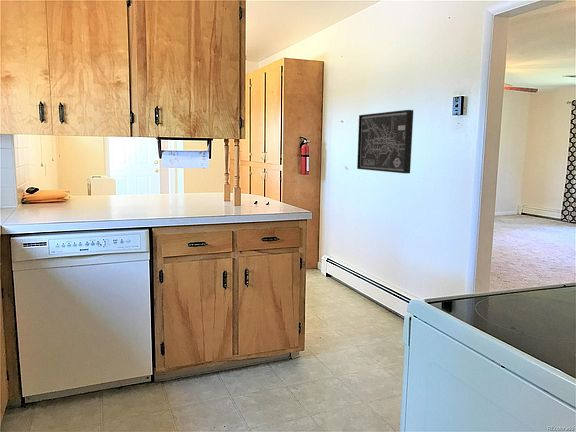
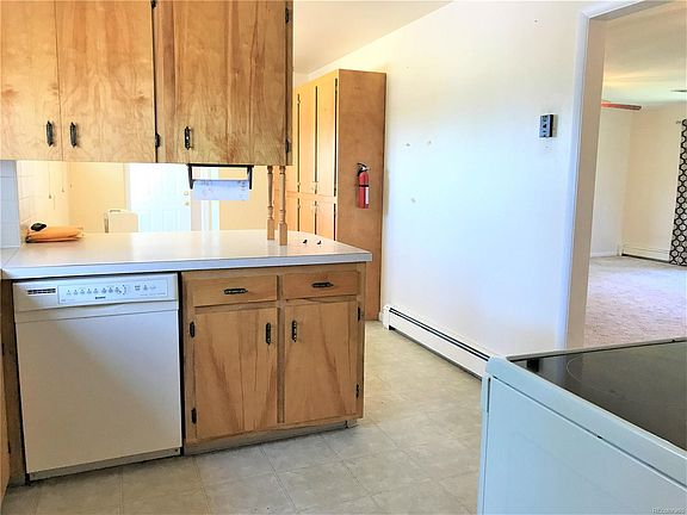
- wall art (382, 142)
